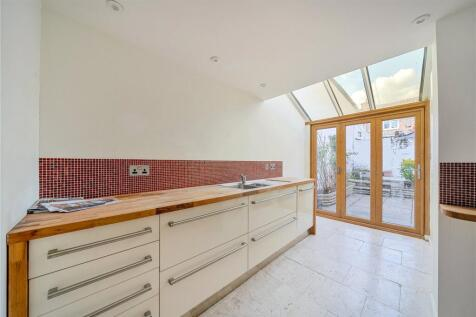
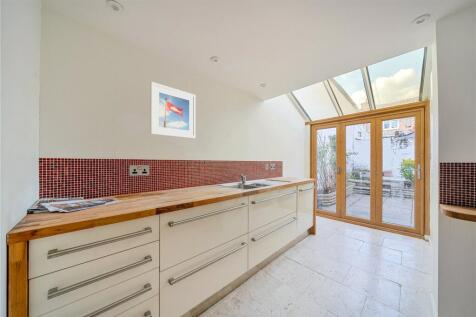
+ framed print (174, 112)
